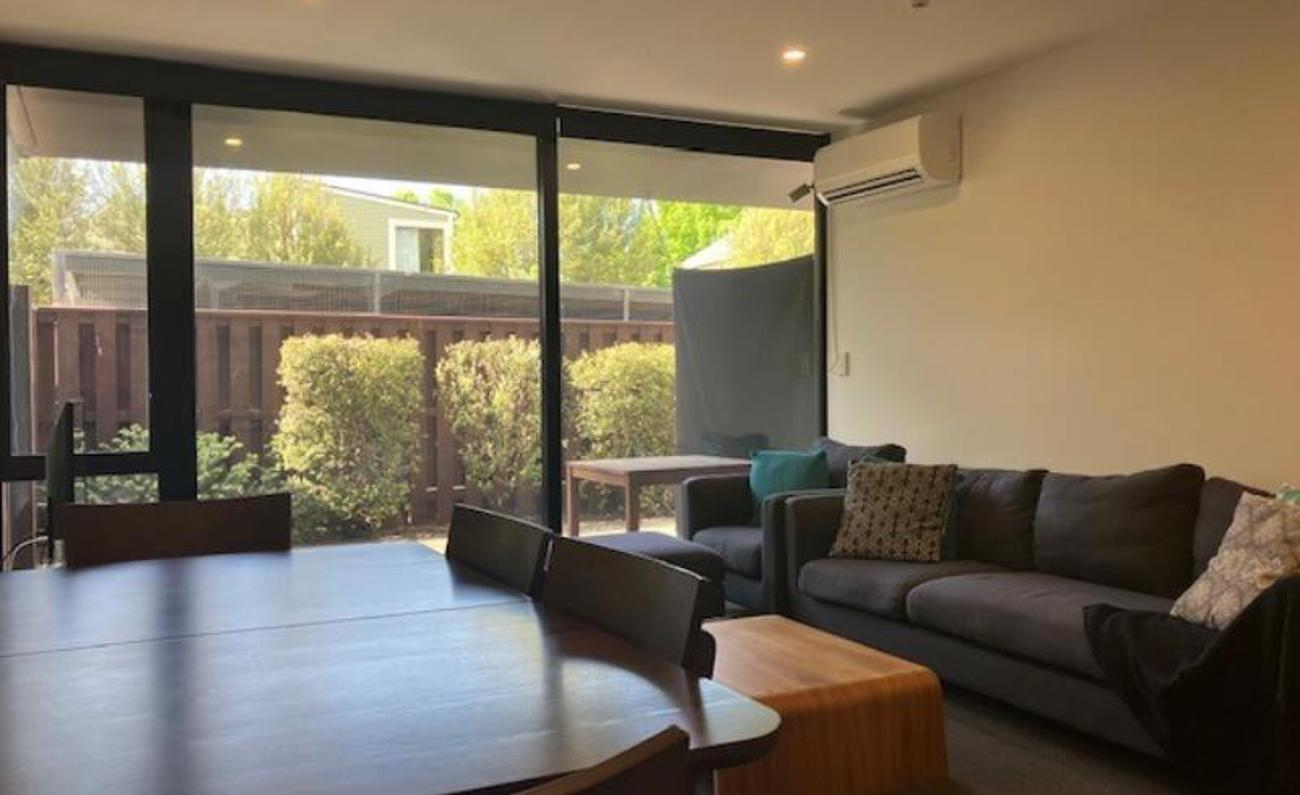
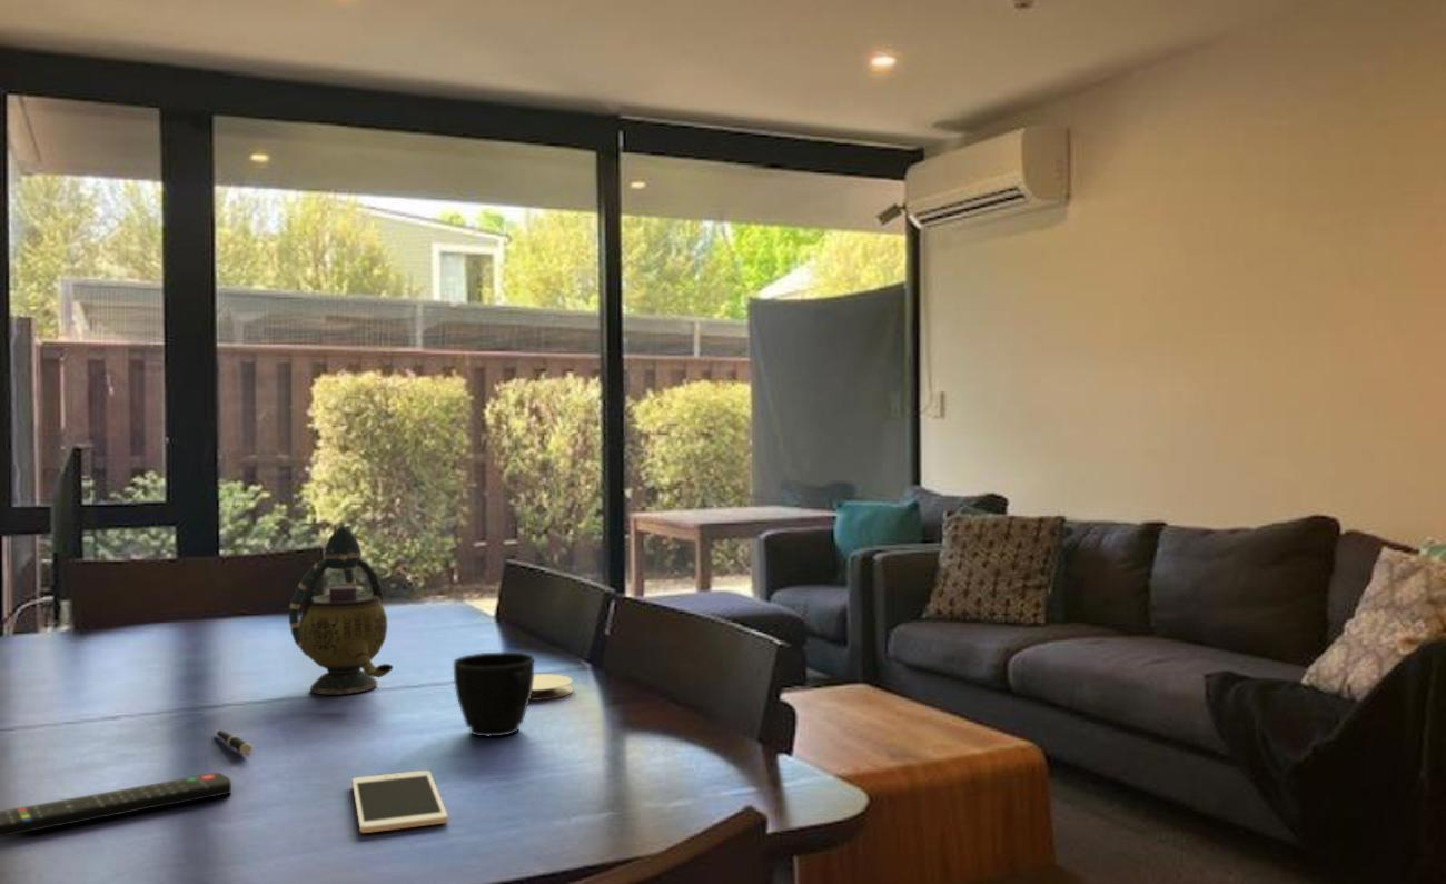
+ cell phone (397, 798)
+ pen (230, 738)
+ cup (494, 696)
+ remote control (98, 808)
+ coaster (536, 686)
+ teapot (351, 608)
